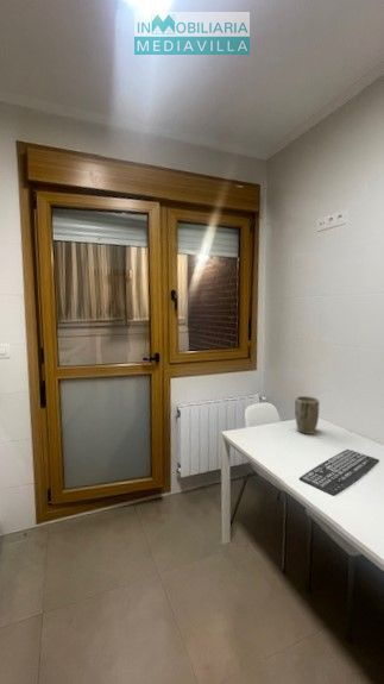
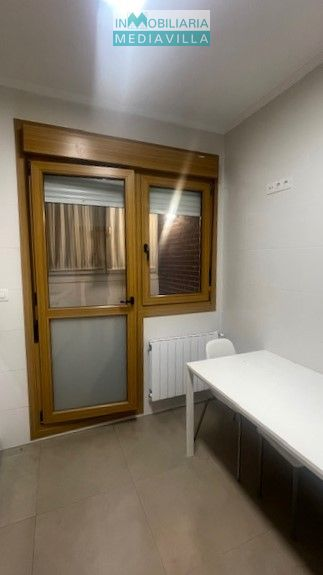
- keyboard (341, 467)
- plant pot (306, 414)
